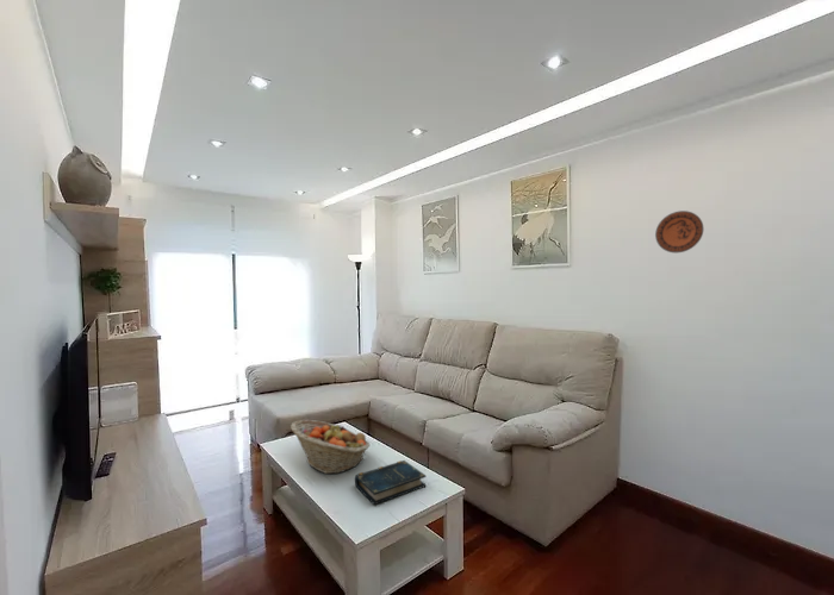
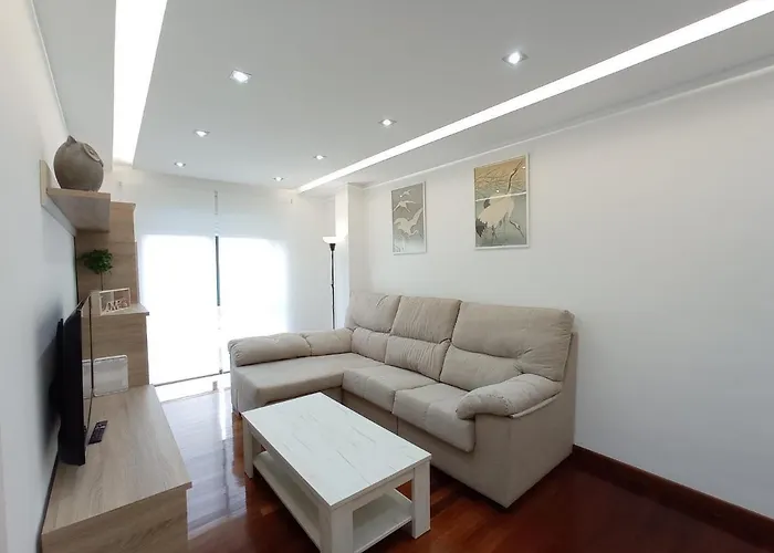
- decorative plate (678, 232)
- fruit basket (330, 440)
- book (390, 480)
